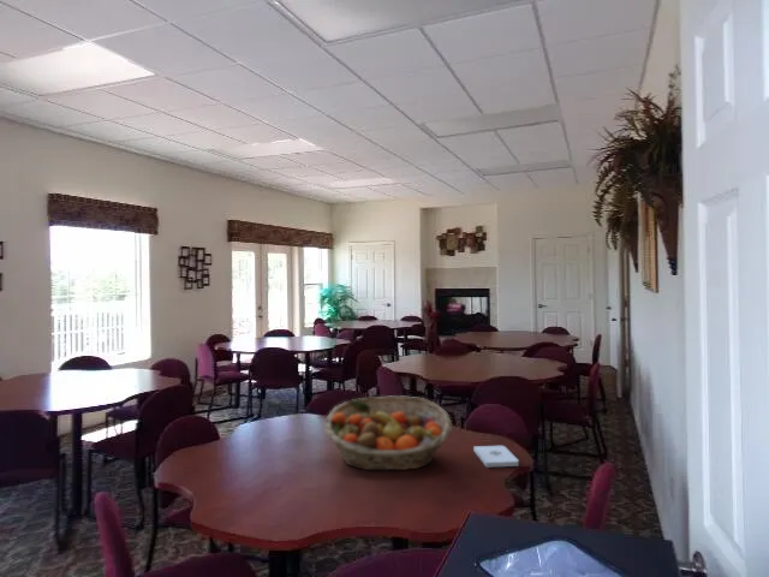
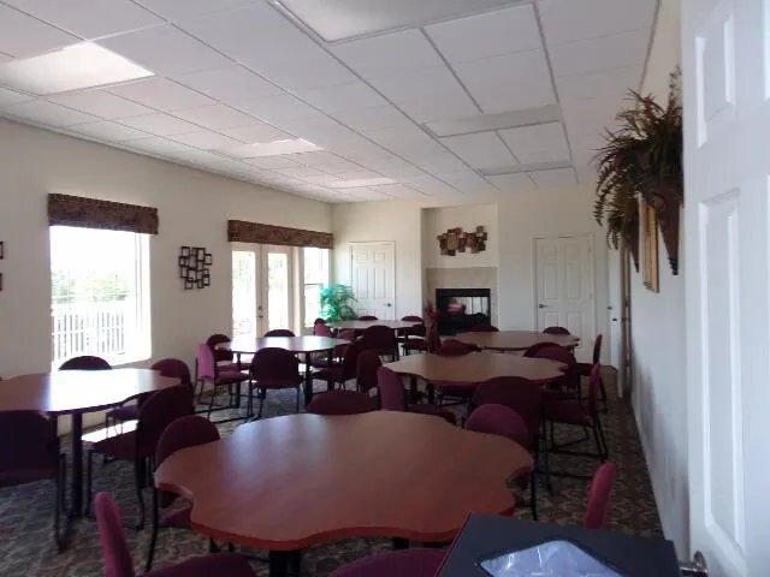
- fruit basket (388, 432)
- notepad (495, 456)
